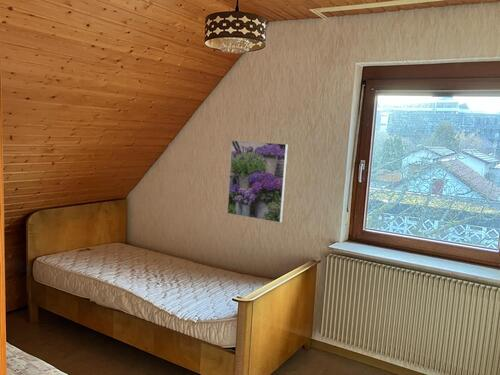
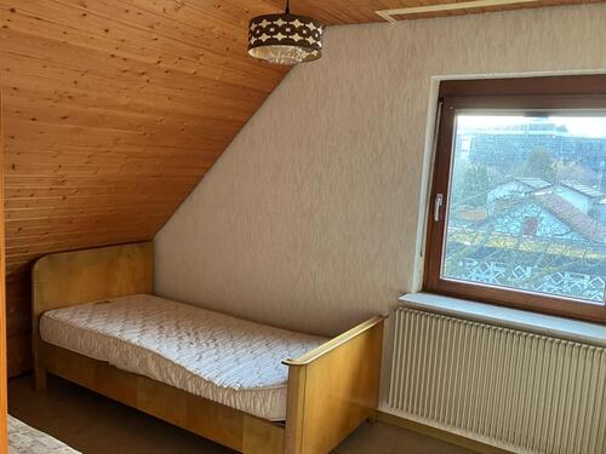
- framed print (256, 180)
